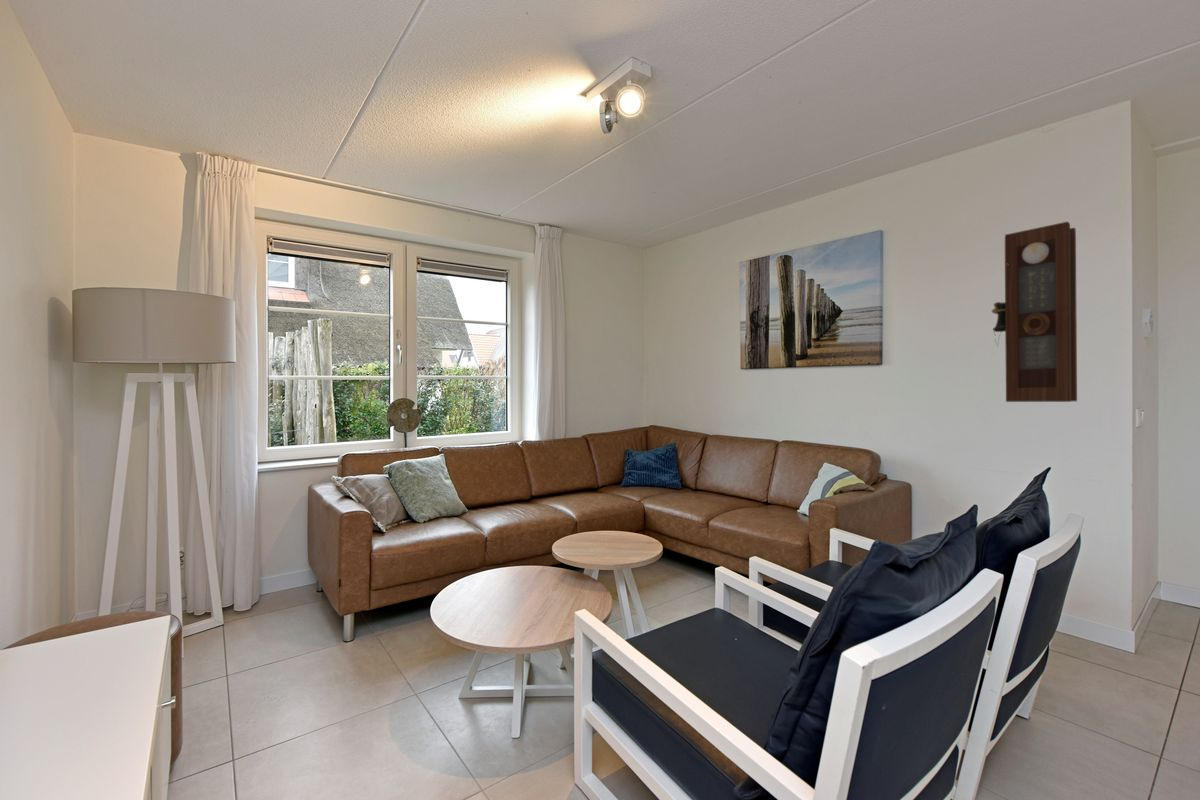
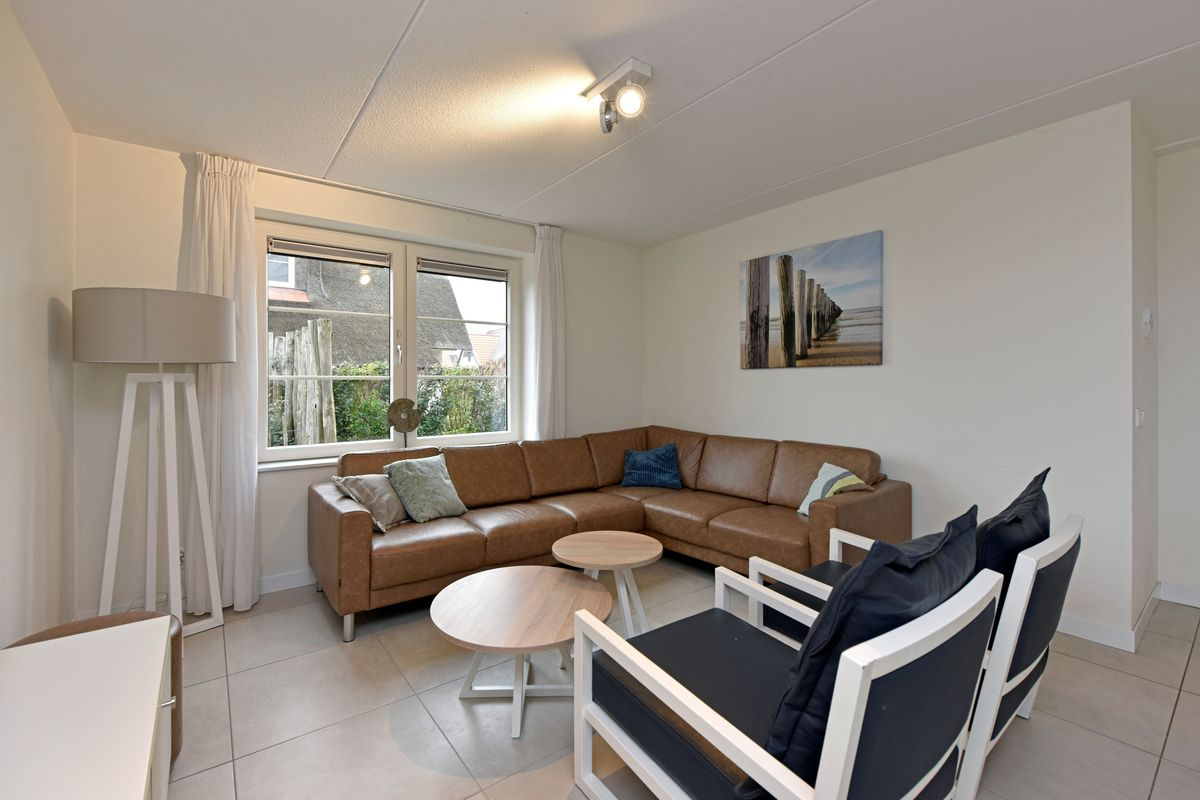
- pendulum clock (1029, 317)
